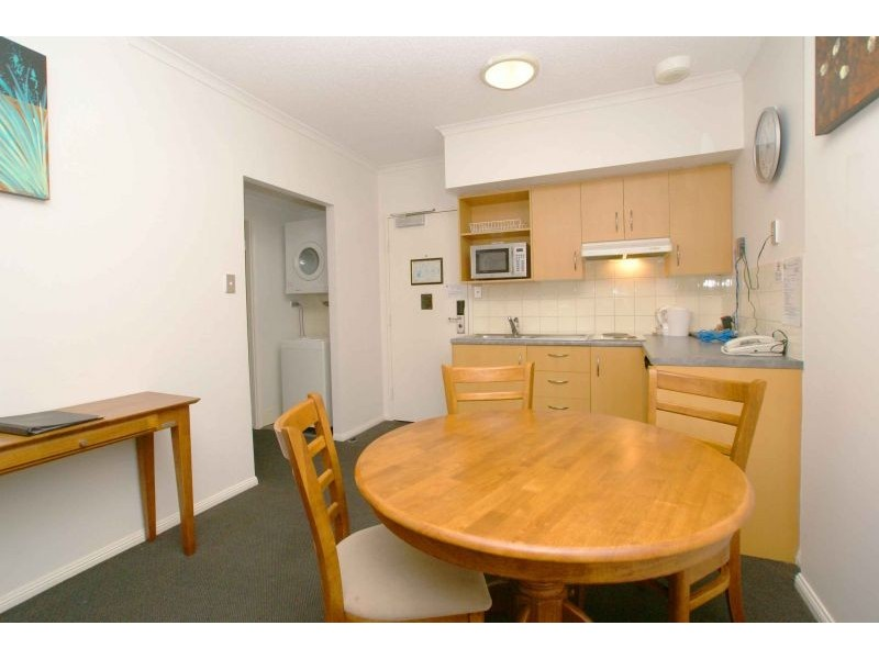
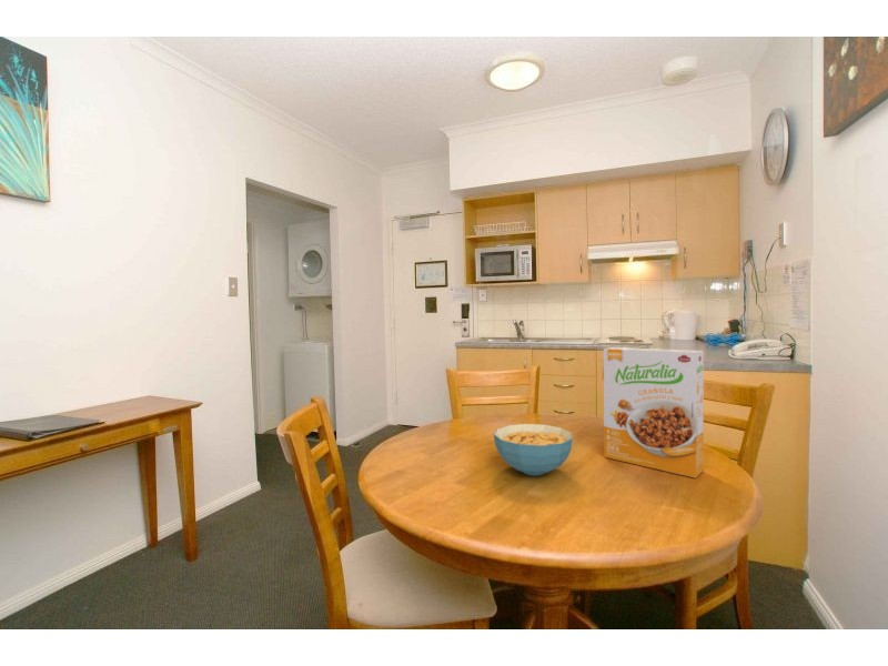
+ cereal box (650, 406)
+ cereal bowl (533, 452)
